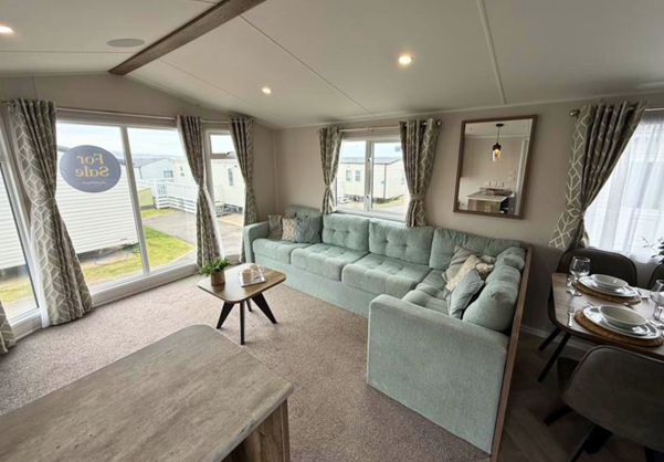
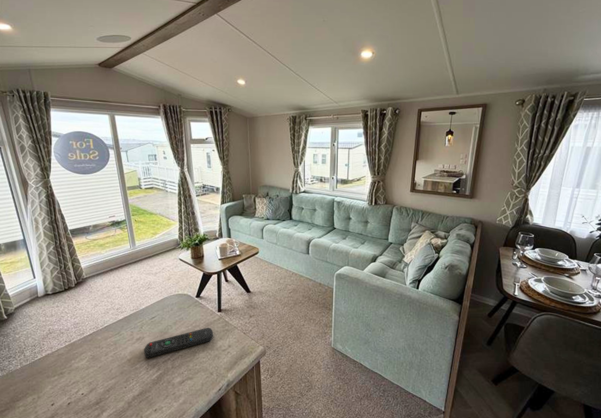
+ remote control (180, 341)
